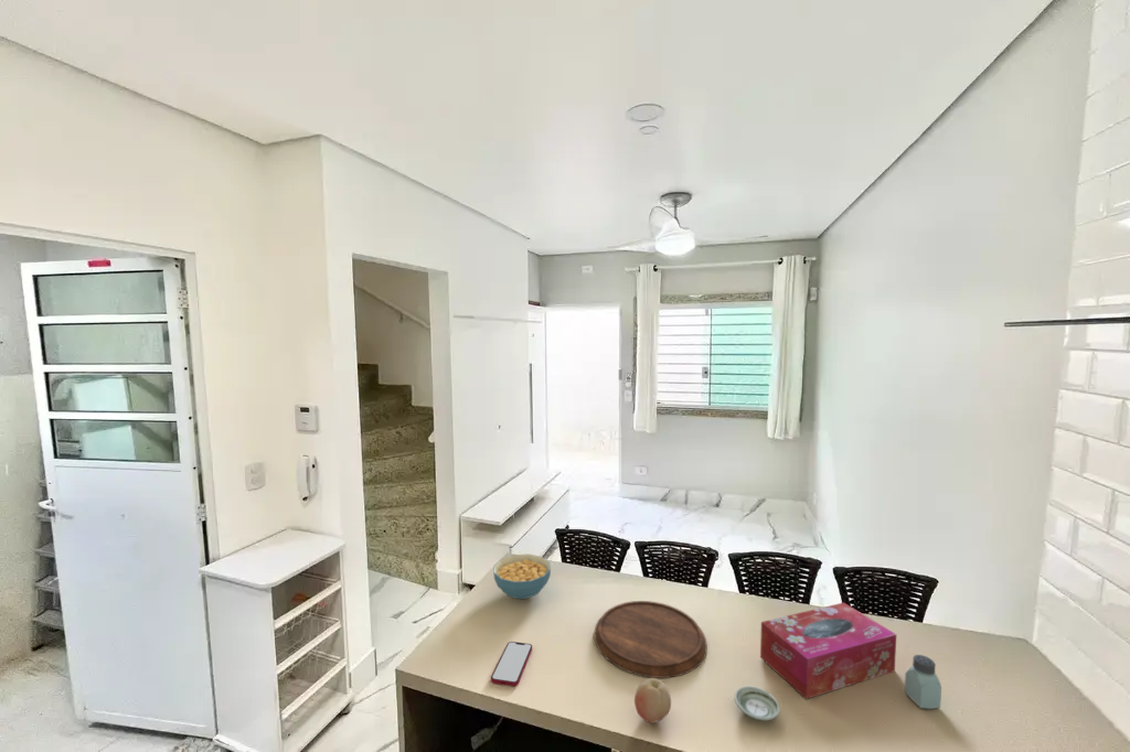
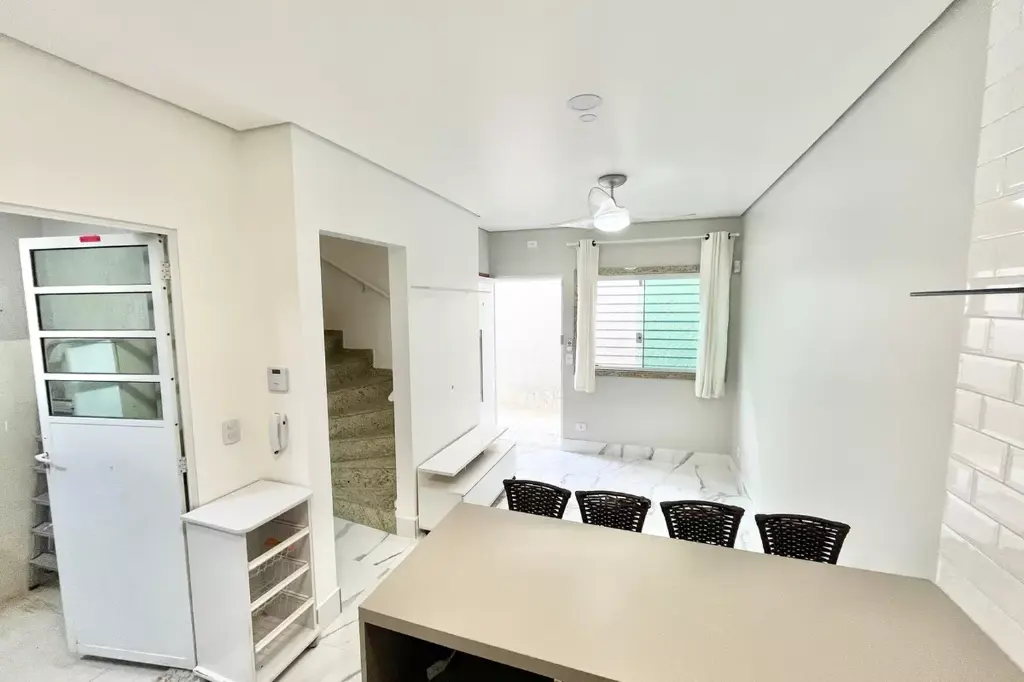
- fruit (652, 700)
- smartphone (512, 662)
- cereal bowl (522, 580)
- saltshaker (923, 680)
- tissue box (827, 646)
- cutting board (649, 633)
- saucer (756, 706)
